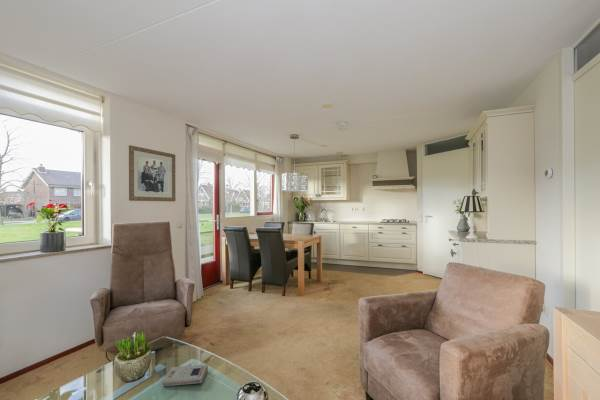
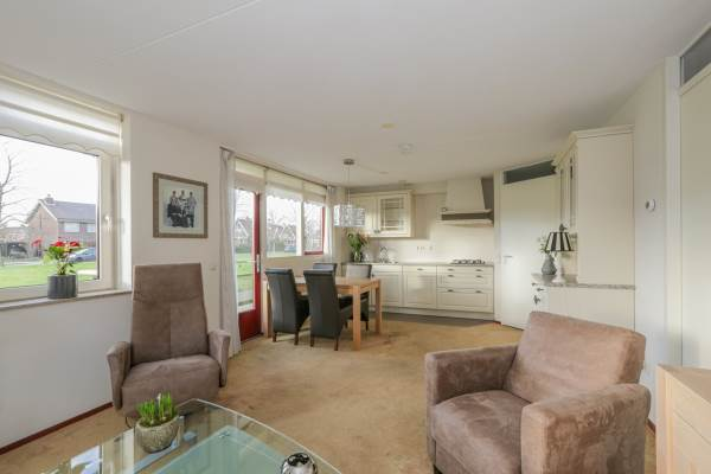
- book (186, 374)
